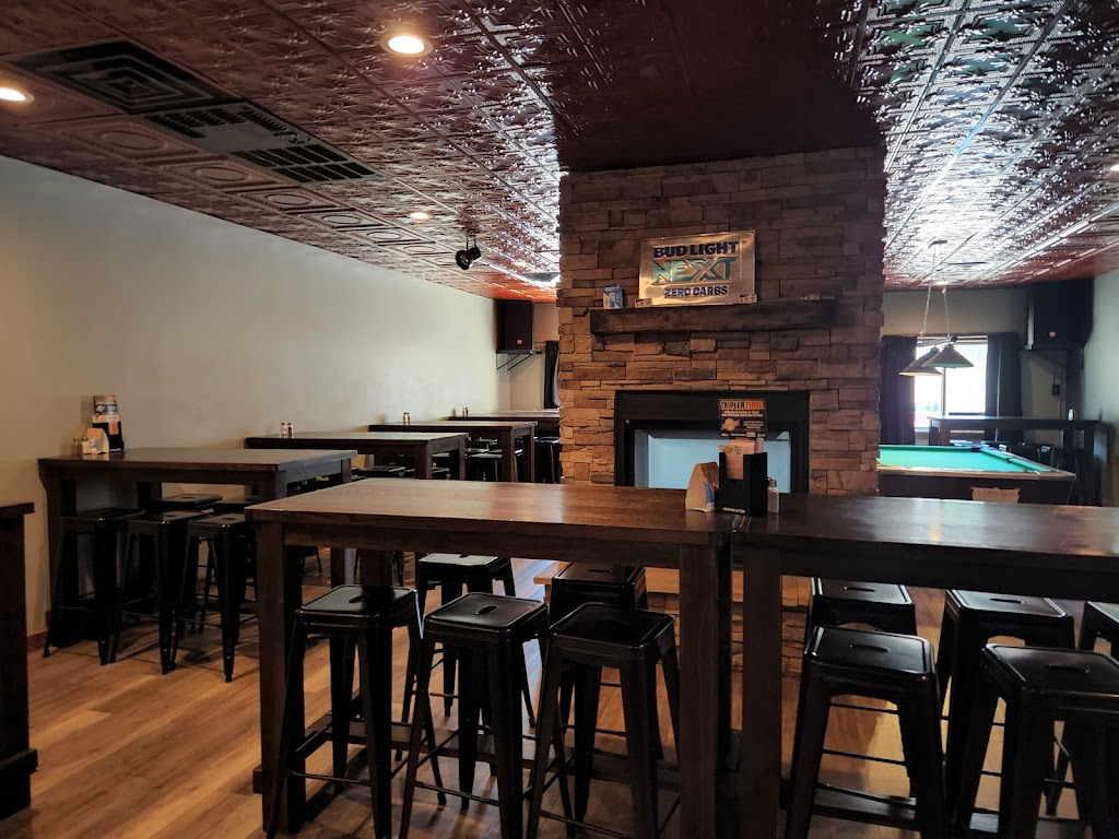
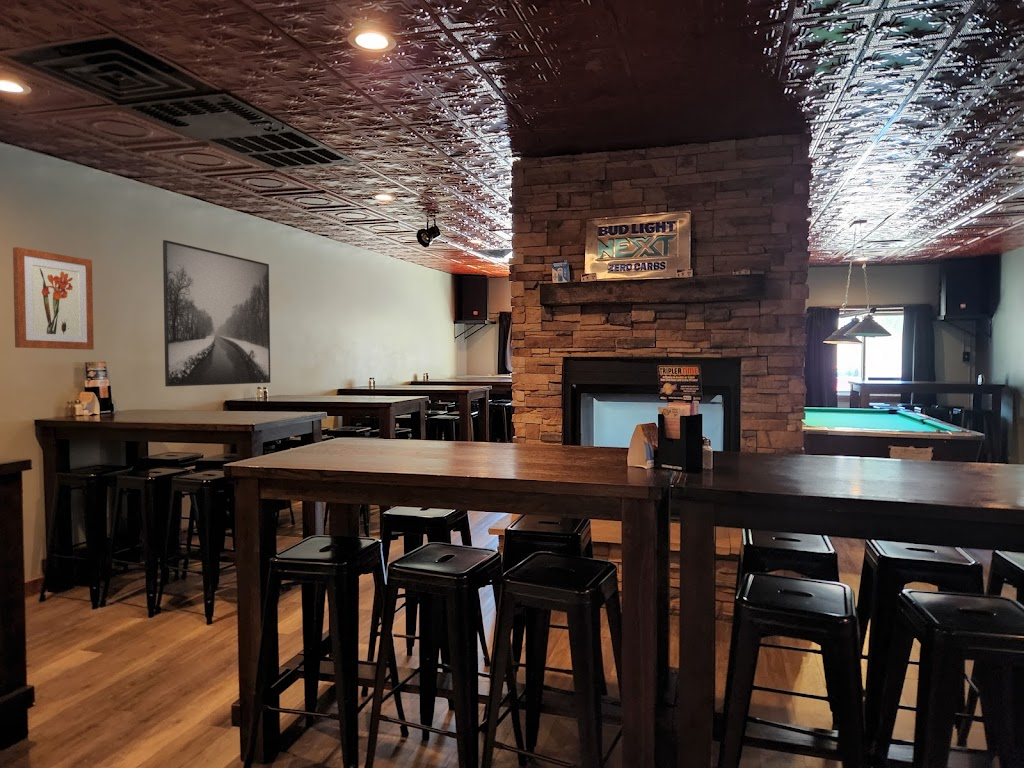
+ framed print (222, 319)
+ wall art (55, 301)
